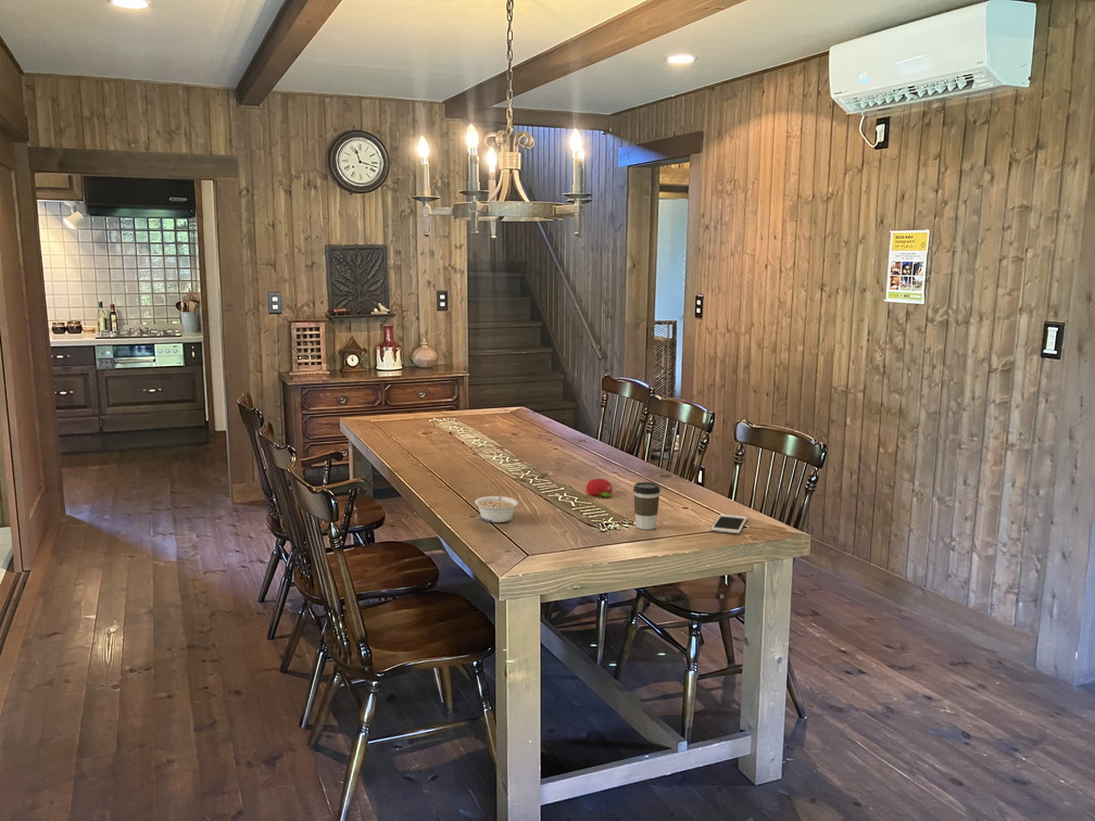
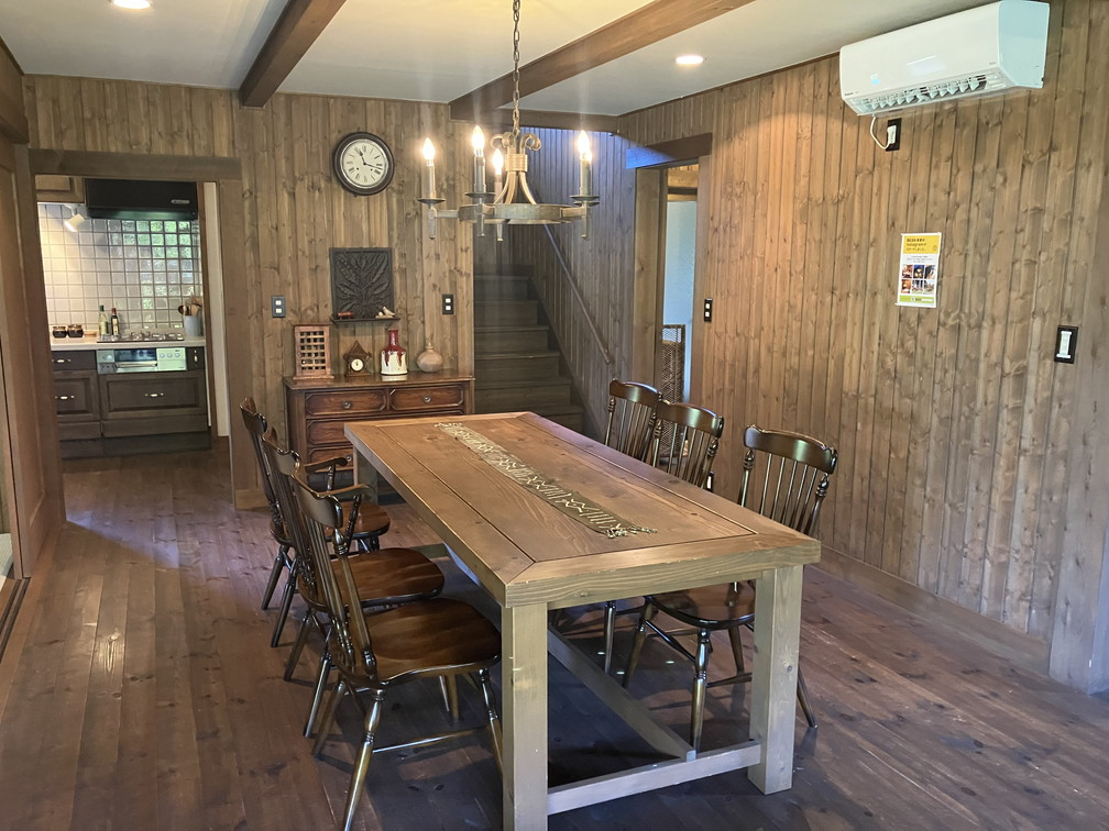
- coffee cup (645, 505)
- cell phone (729, 523)
- legume (495, 507)
- fruit (599, 488)
